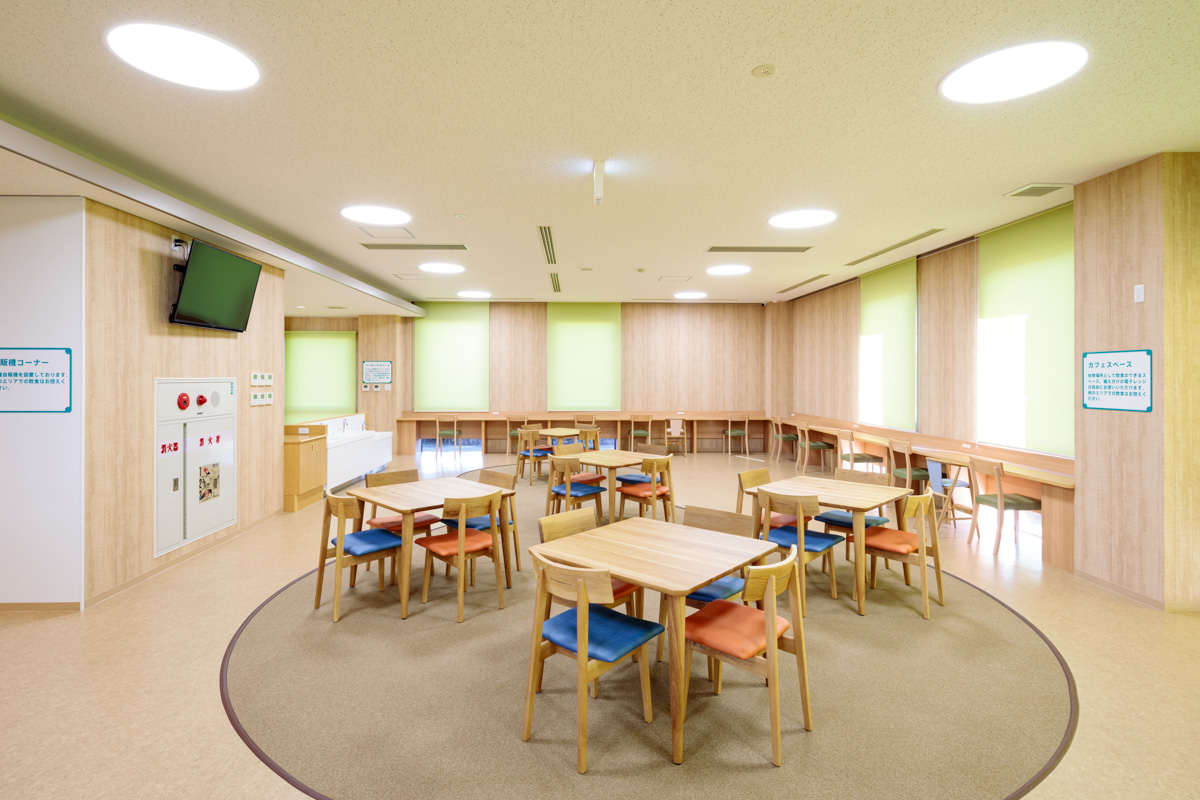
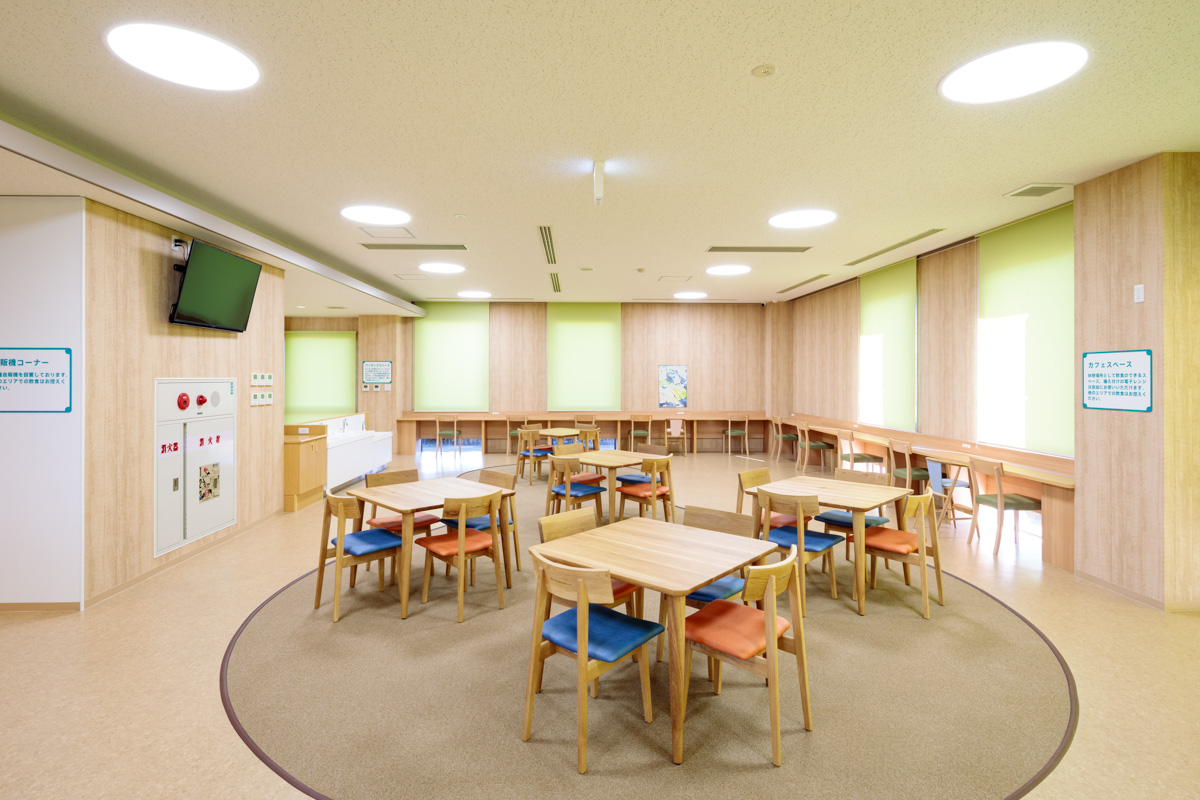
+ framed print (672, 386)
